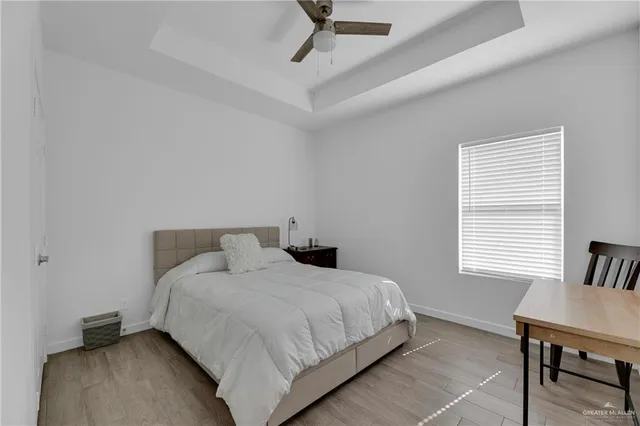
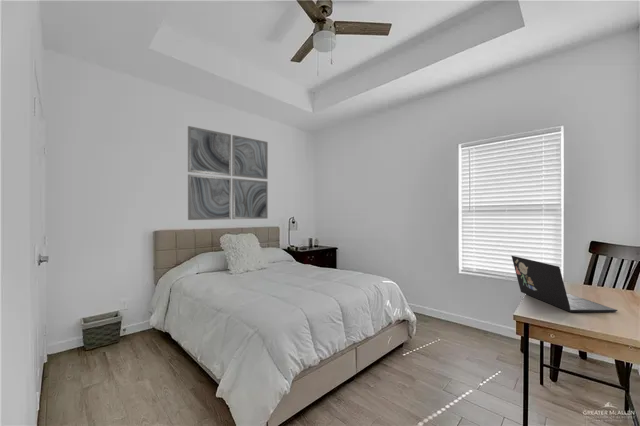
+ wall art (232, 178)
+ laptop (558, 280)
